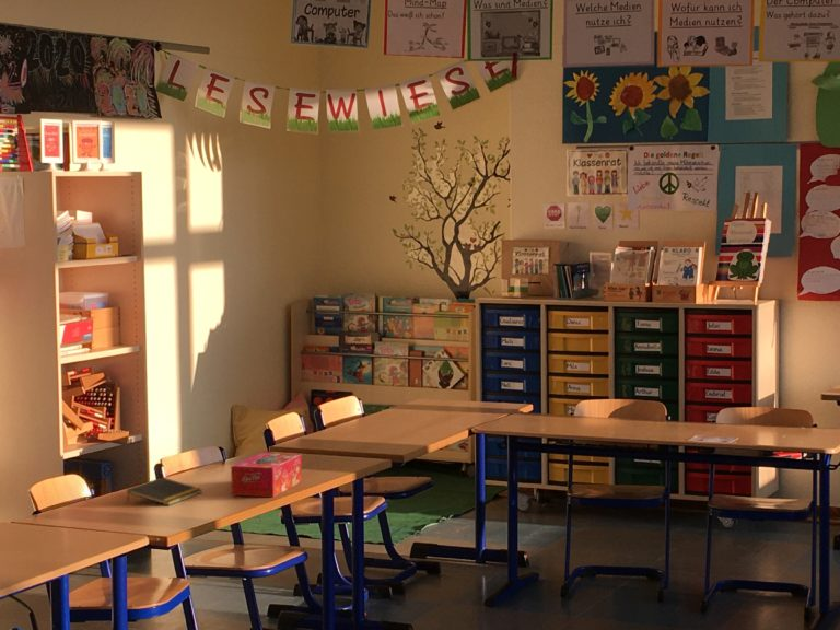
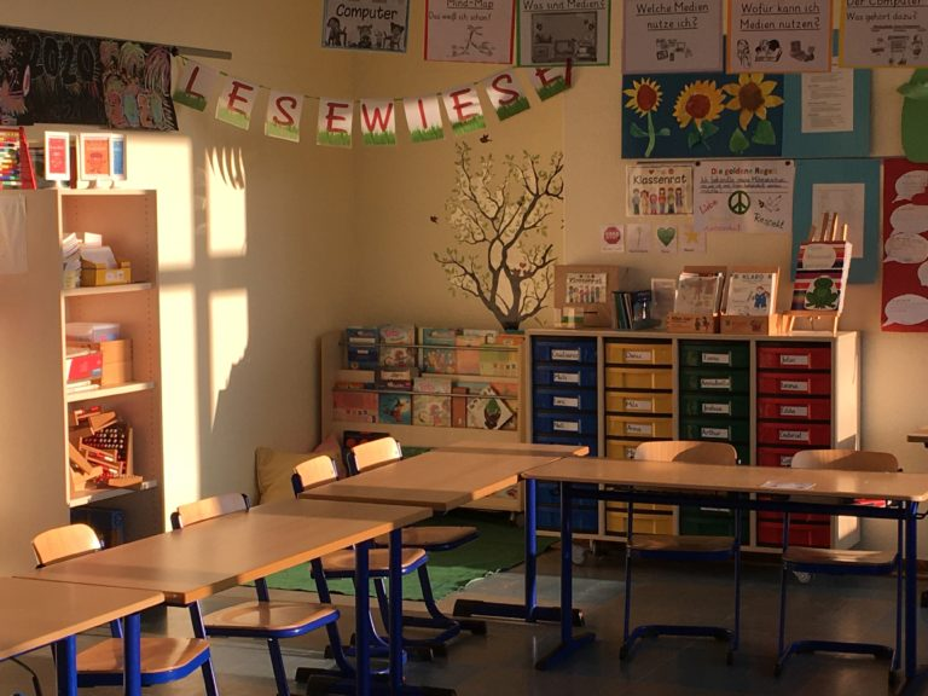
- tissue box (267, 474)
- notepad (165, 490)
